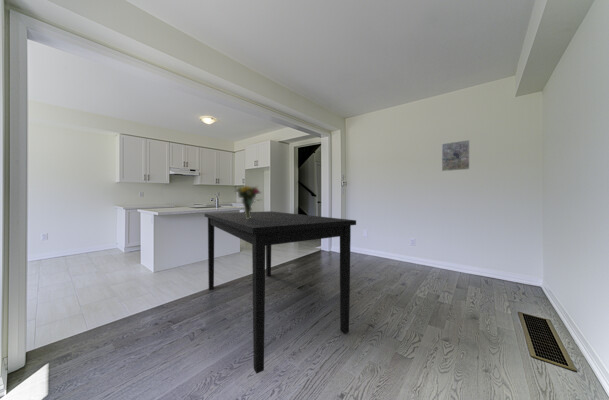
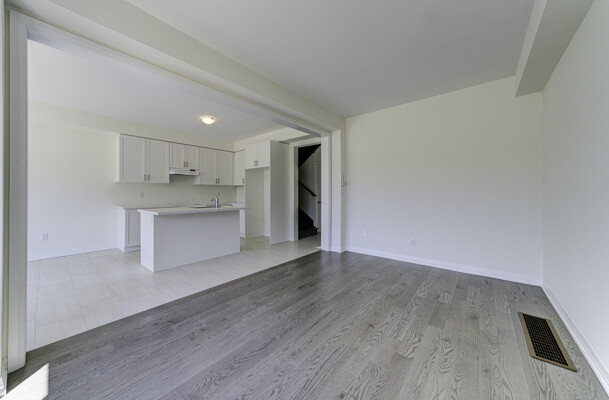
- bouquet (248, 201)
- dining table (266, 261)
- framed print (455, 156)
